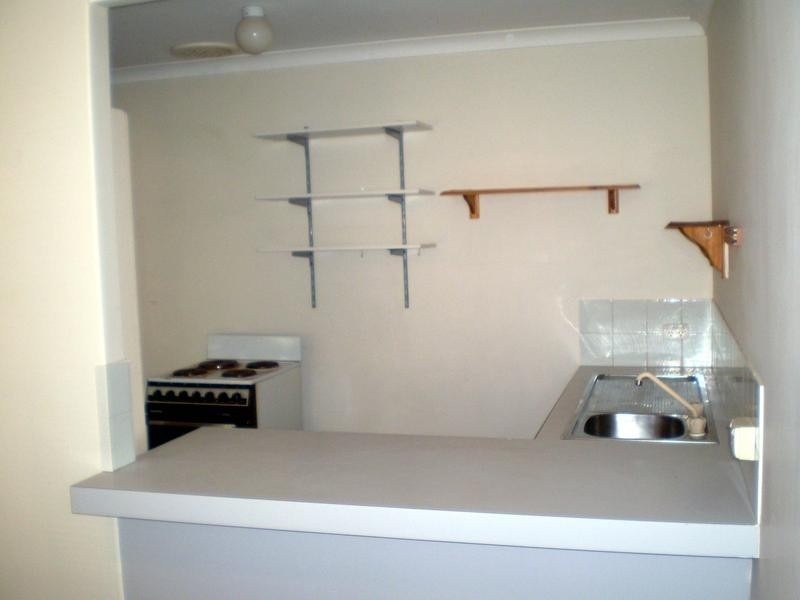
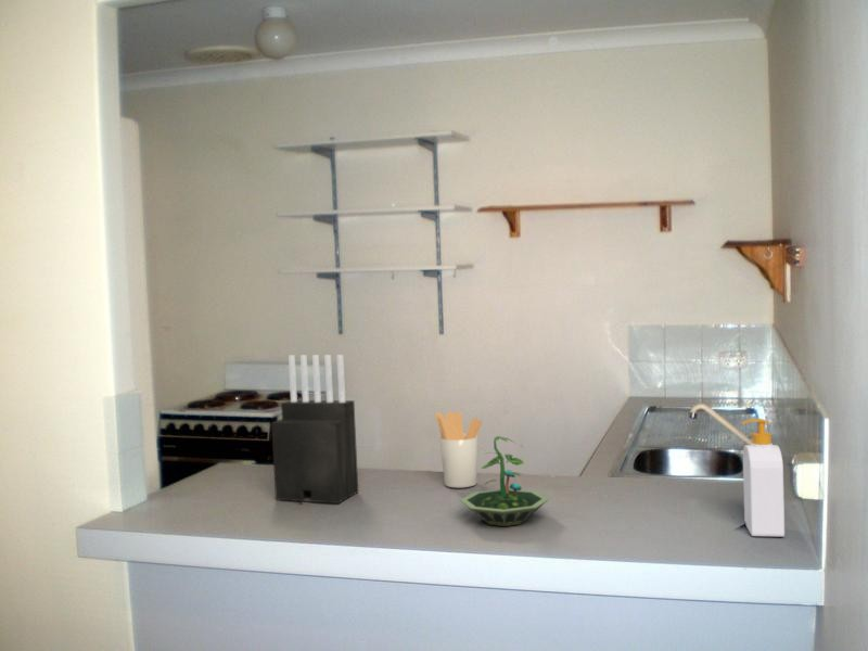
+ terrarium (500, 454)
+ knife block (311, 426)
+ utensil holder (456, 447)
+ soap bottle (761, 474)
